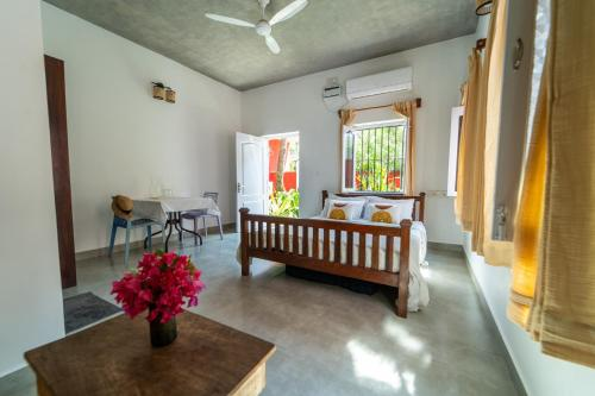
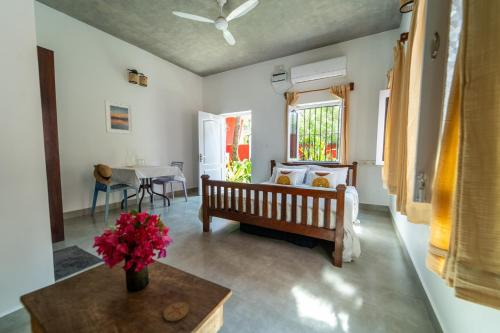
+ coaster (176, 310)
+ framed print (119, 118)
